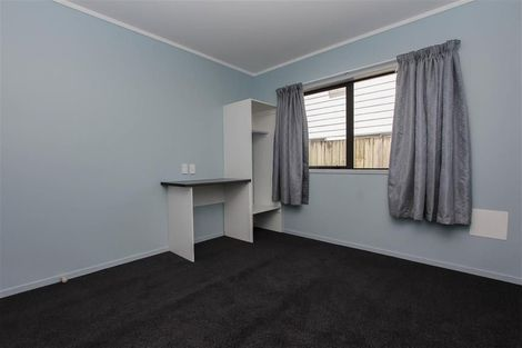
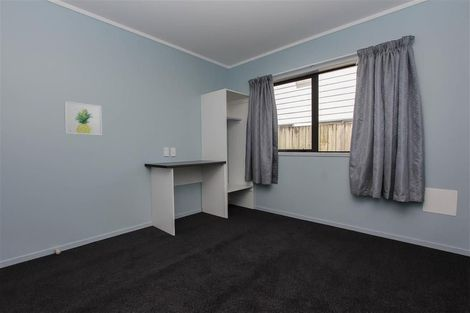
+ wall art (84, 119)
